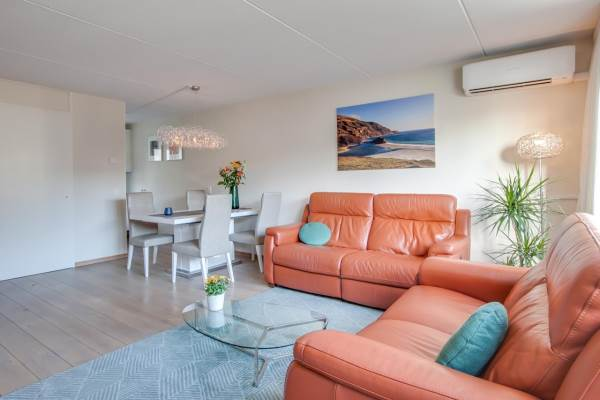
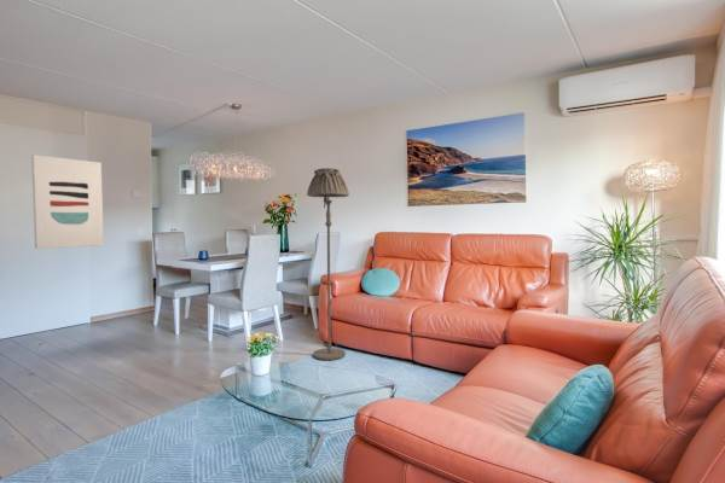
+ floor lamp (327, 262)
+ wall art (69, 203)
